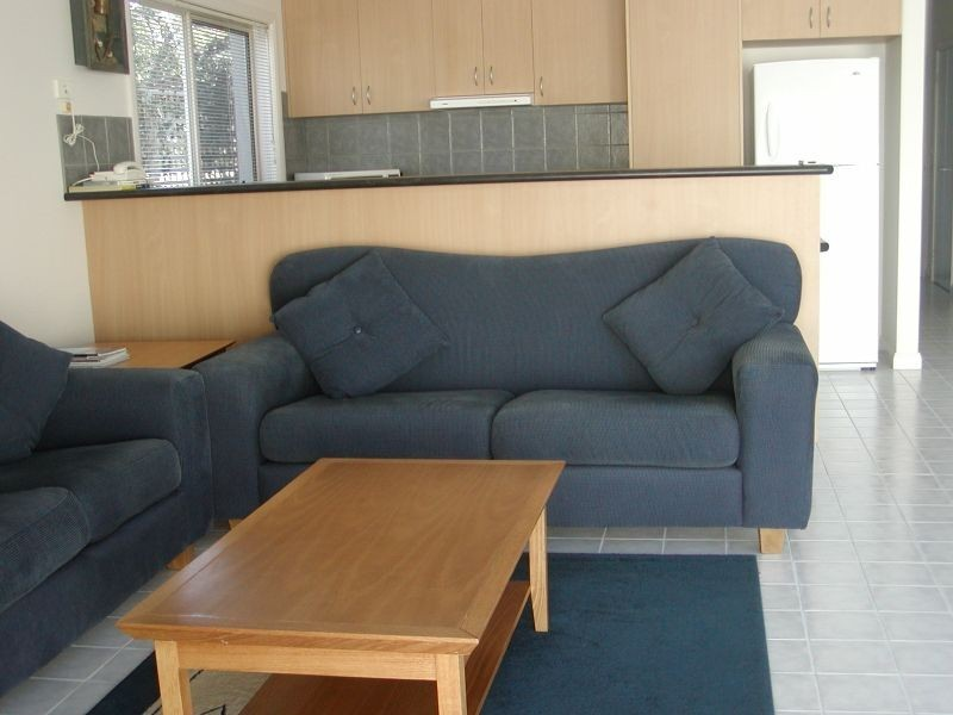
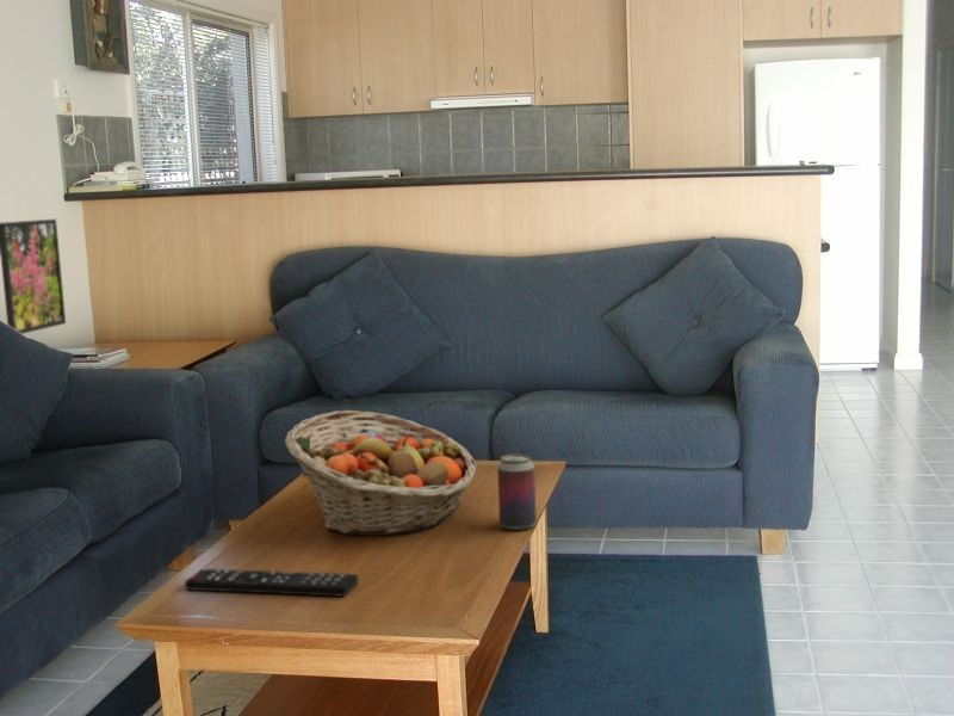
+ remote control (271, 580)
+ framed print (32, 274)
+ beverage can (516, 492)
+ fruit basket (383, 467)
